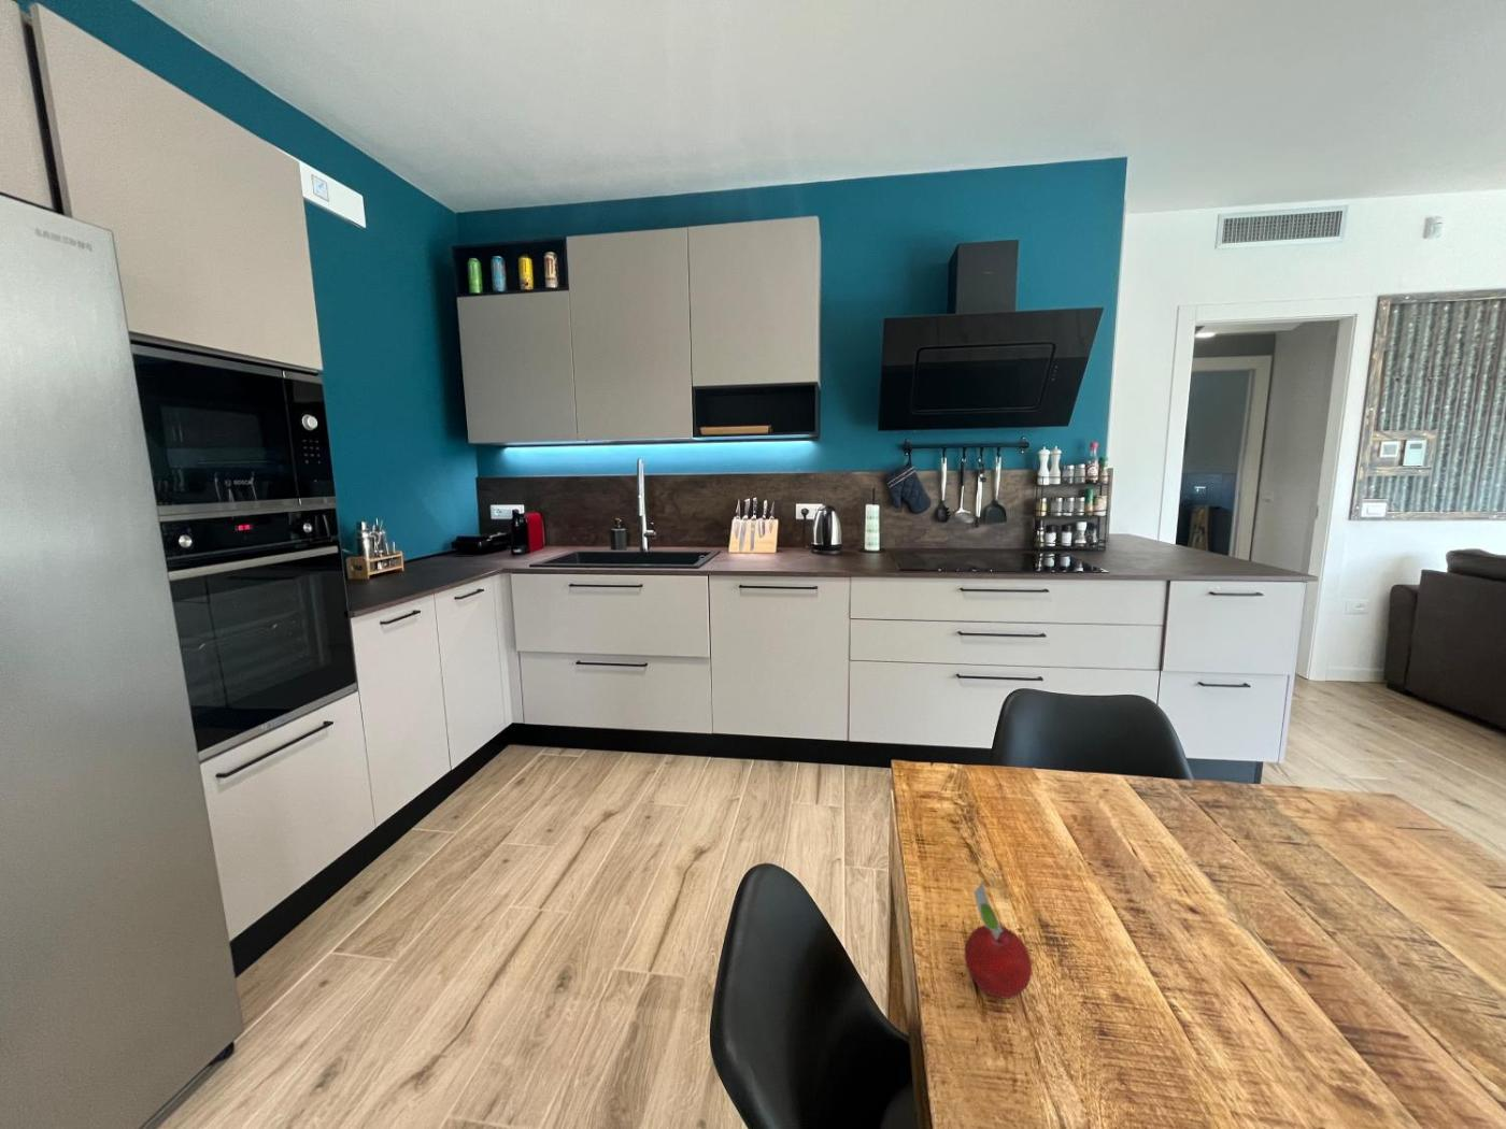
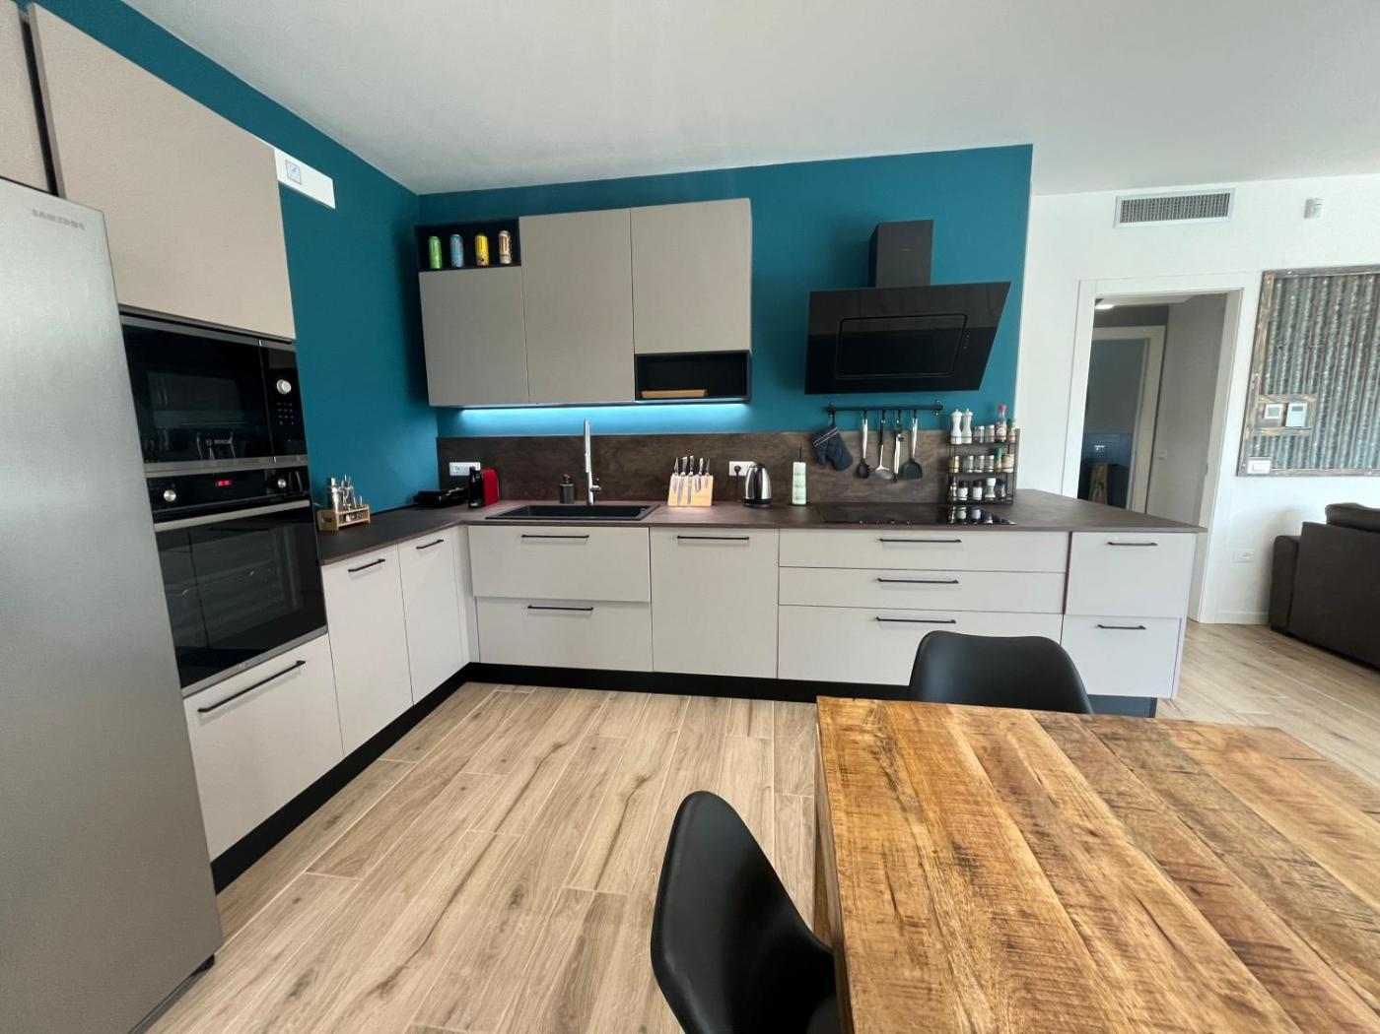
- fruit (990, 943)
